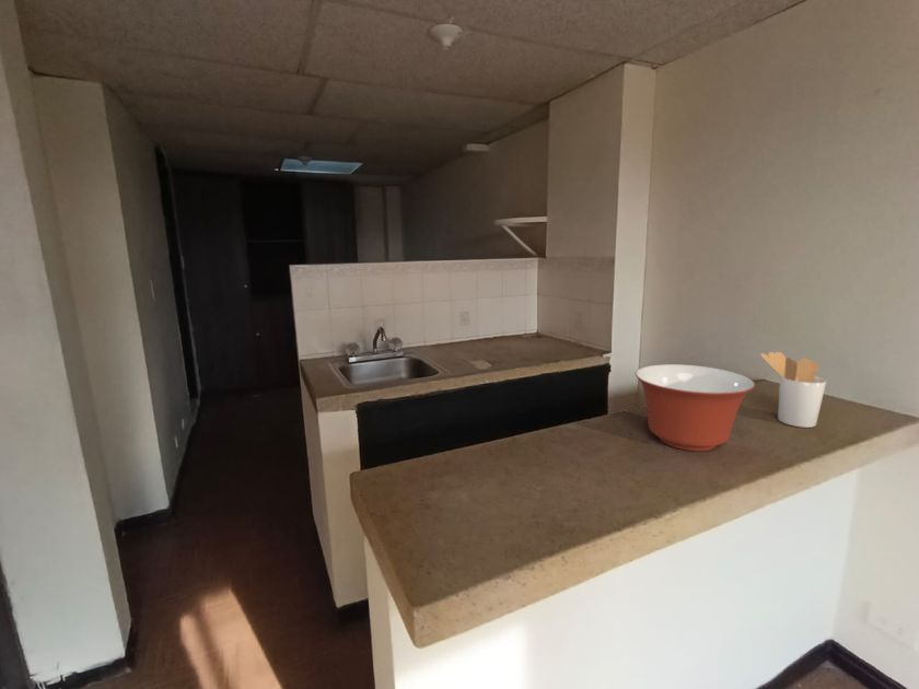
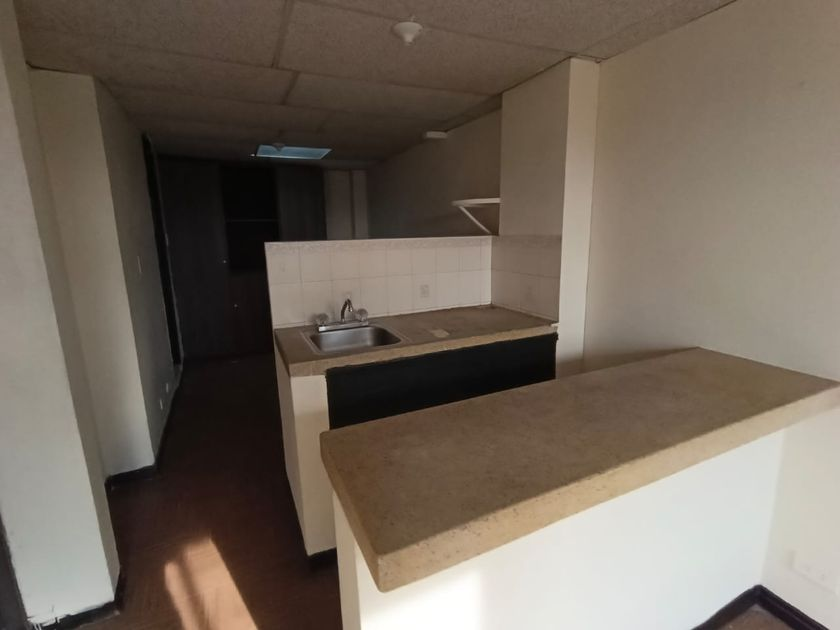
- utensil holder (790, 386)
- mixing bowl (689, 409)
